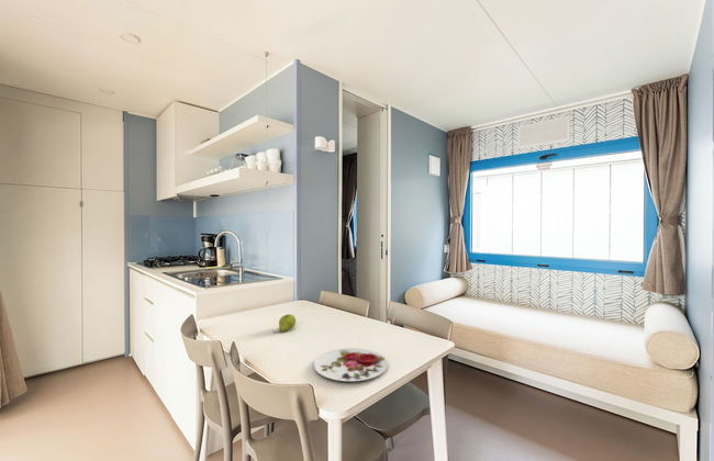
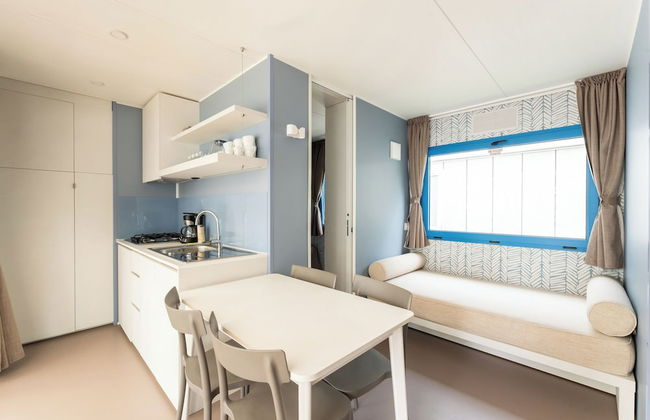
- plate (350, 362)
- fruit (285, 322)
